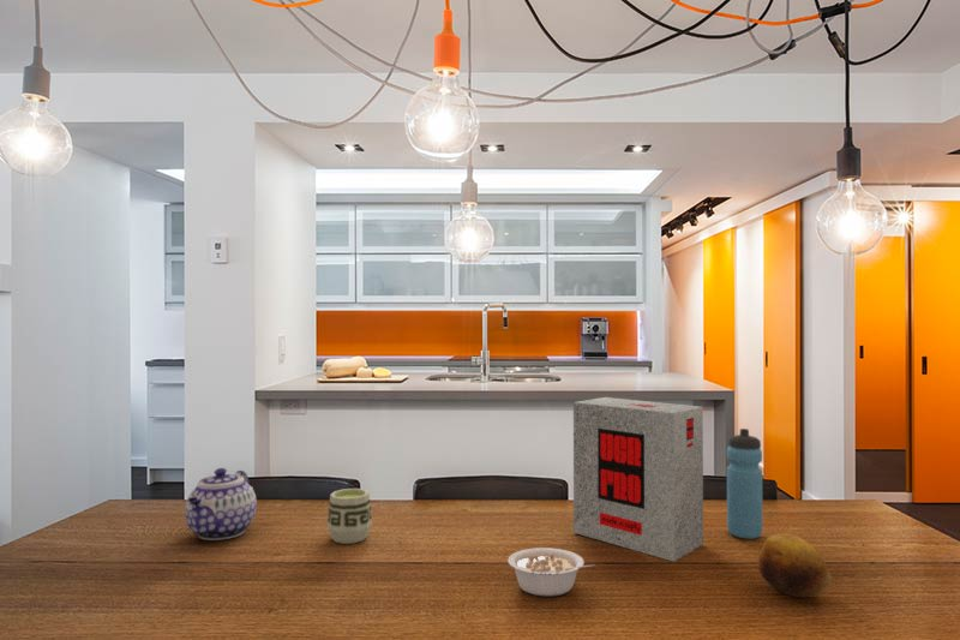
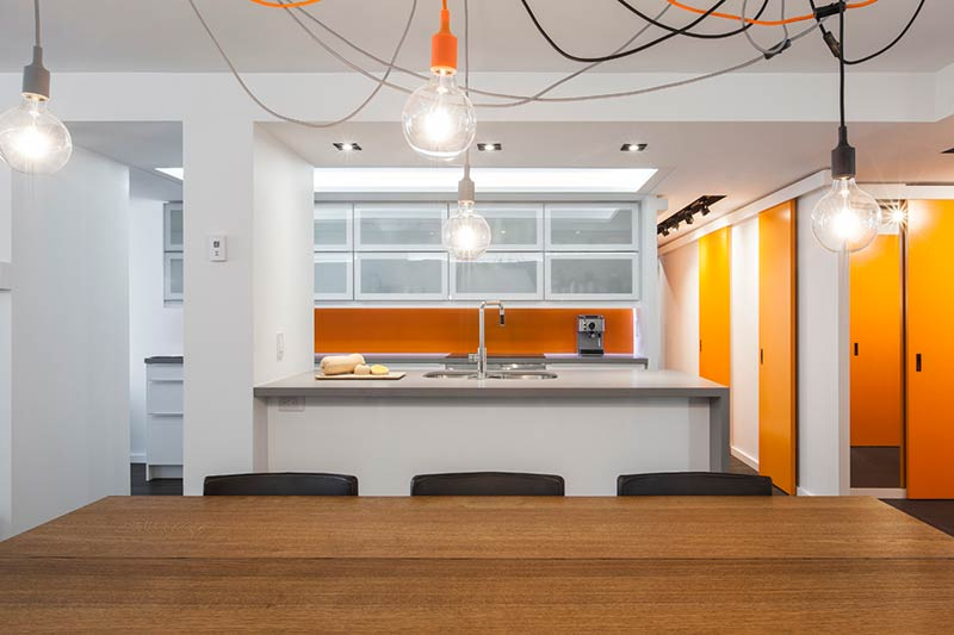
- fruit (791, 563)
- legume (548, 570)
- water bottle (744, 482)
- teapot (221, 500)
- cereal box (636, 471)
- cup (349, 515)
